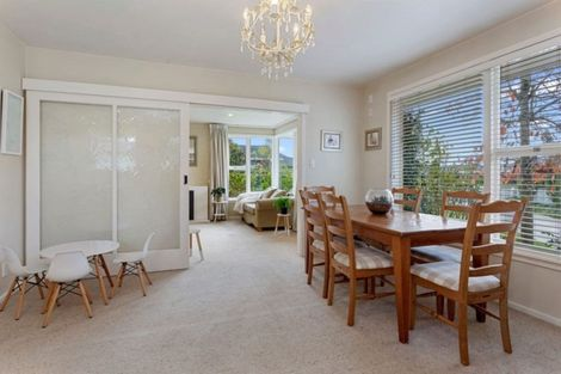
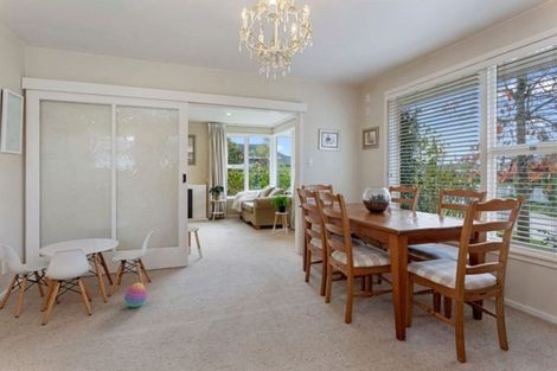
+ stacking toy (135, 294)
